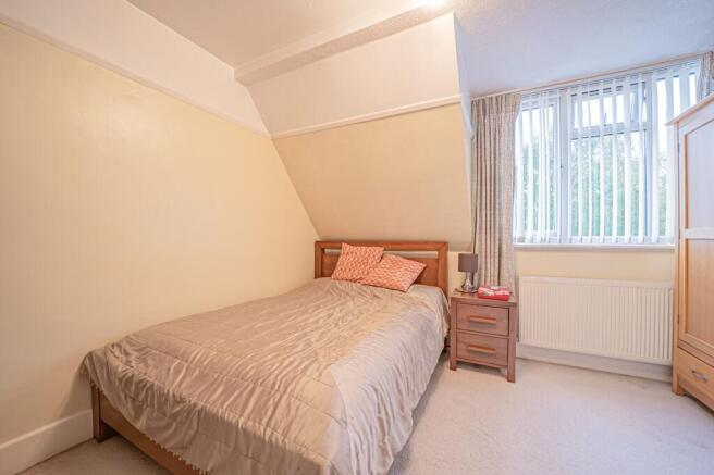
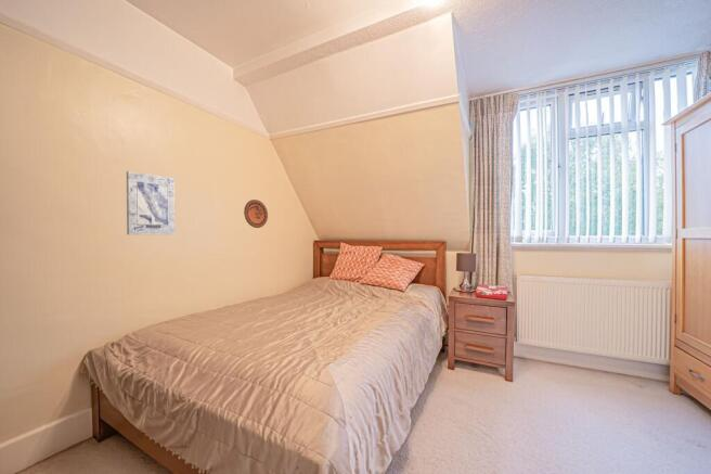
+ wall art (152, 205)
+ decorative plate (256, 214)
